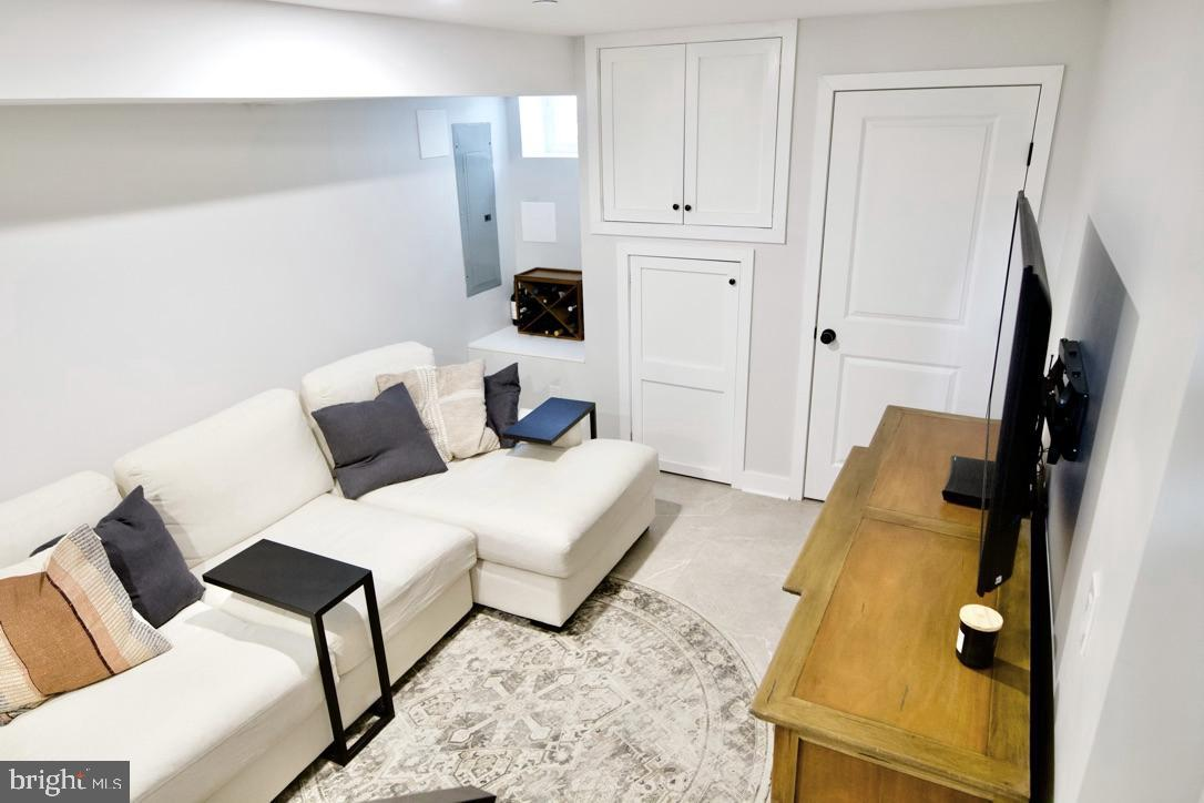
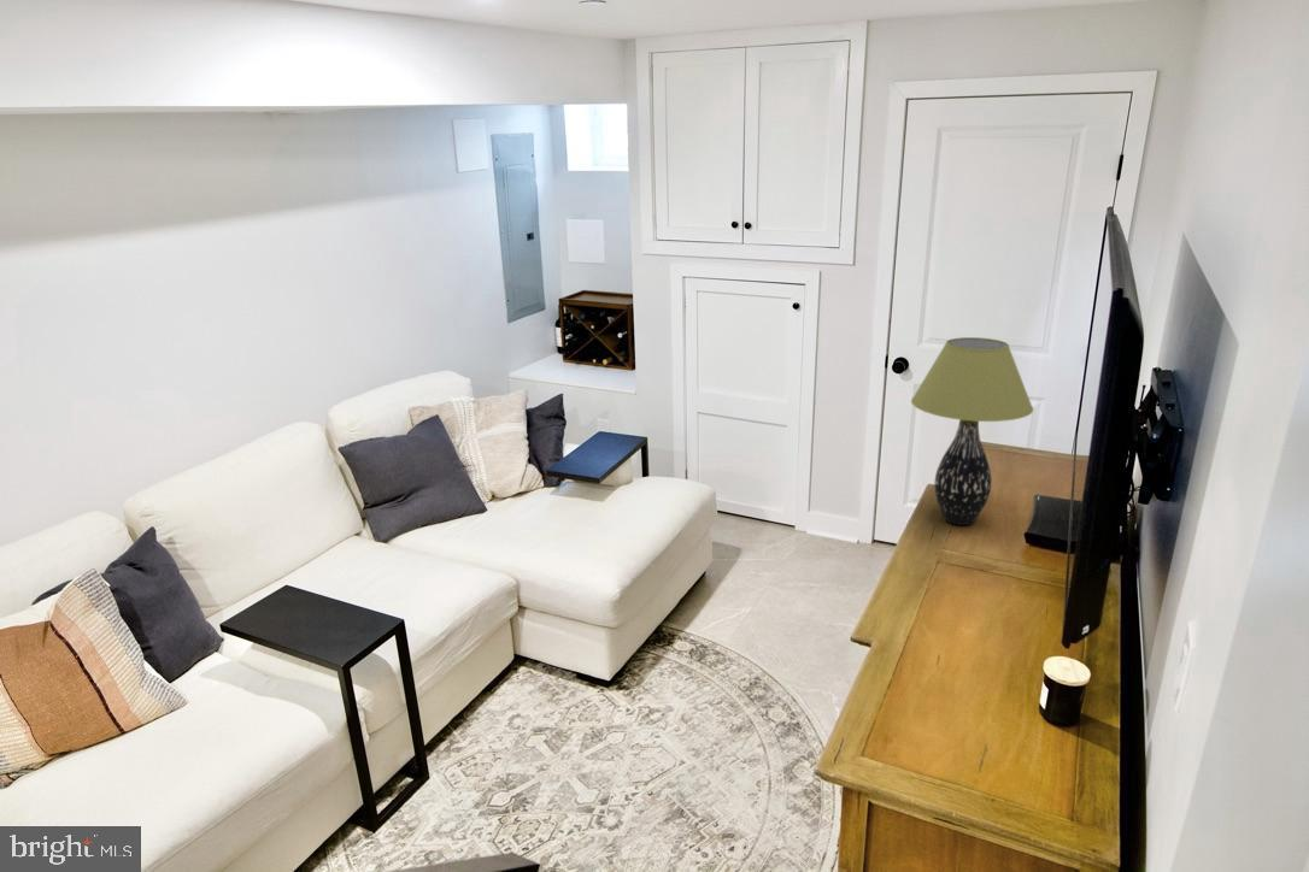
+ table lamp (967, 435)
